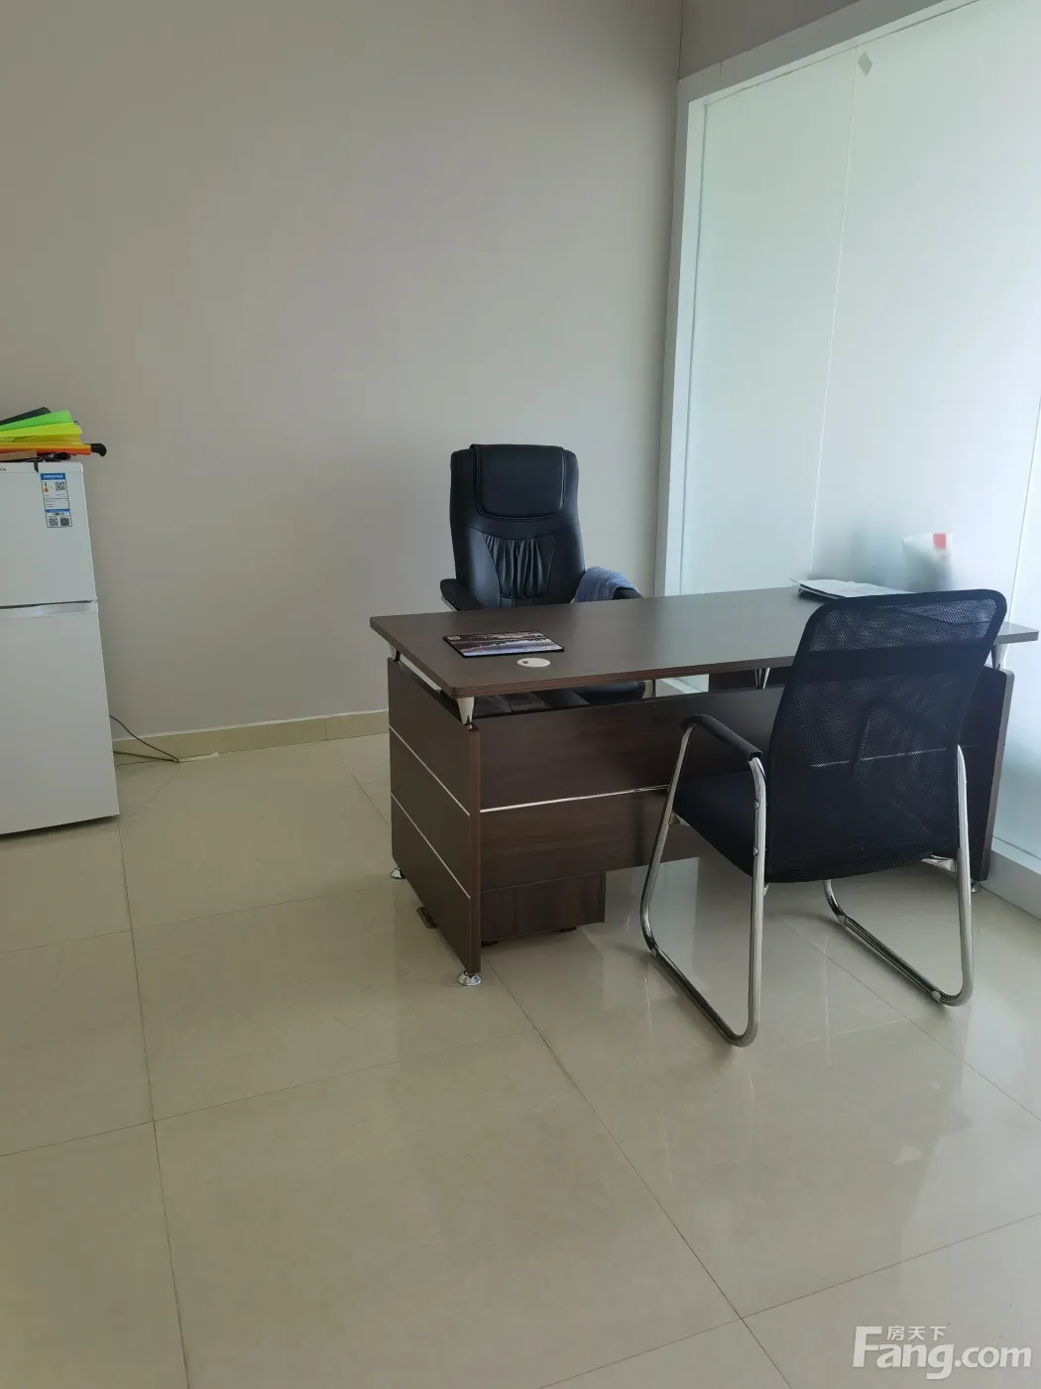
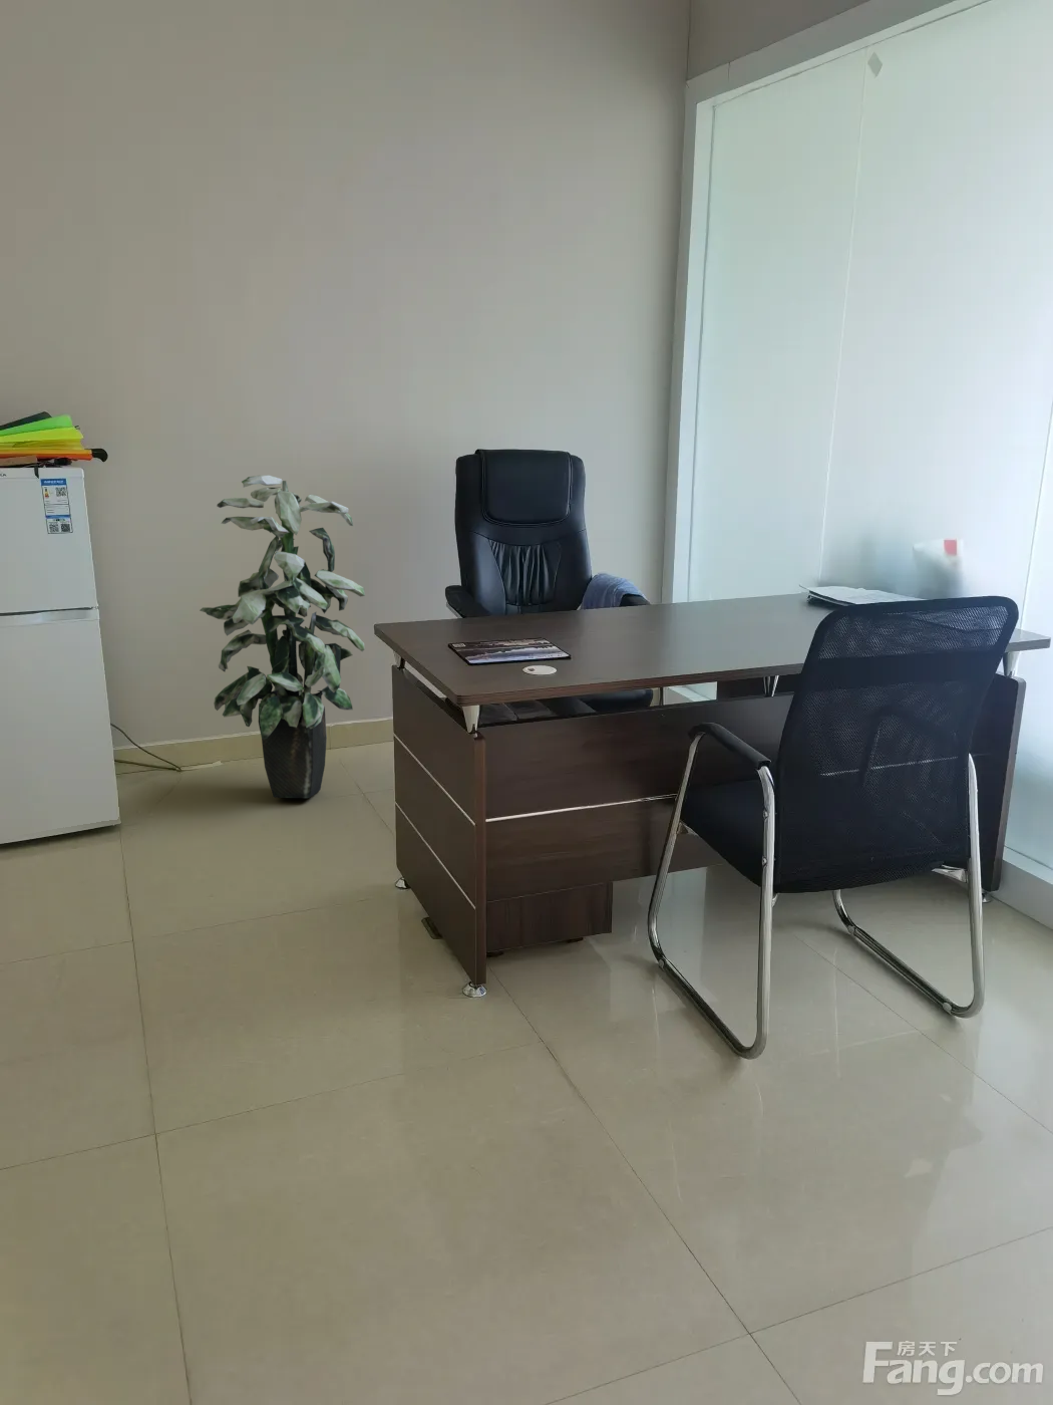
+ indoor plant (283, 638)
